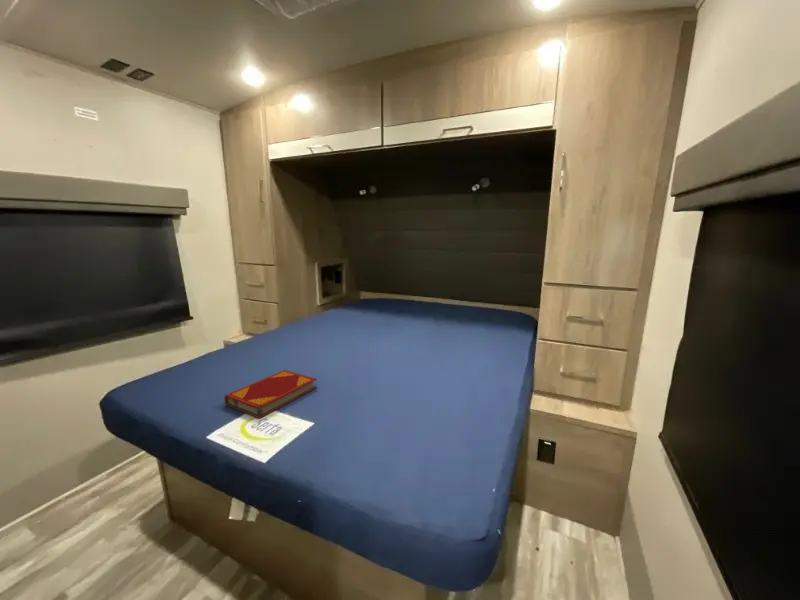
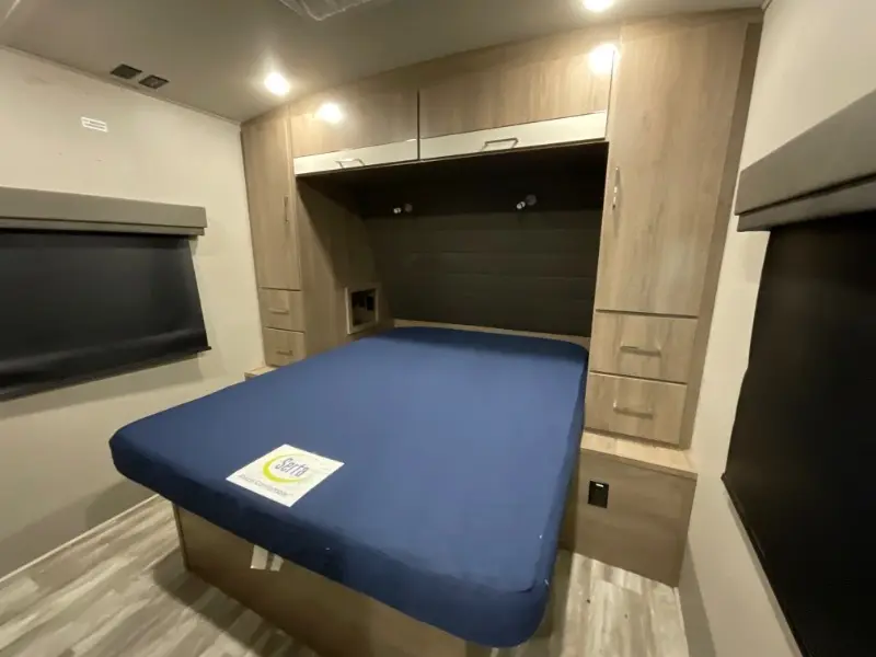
- hardback book (273, 391)
